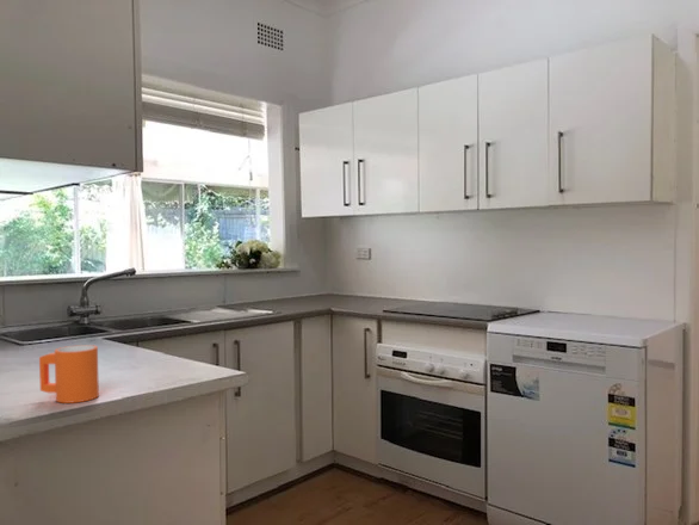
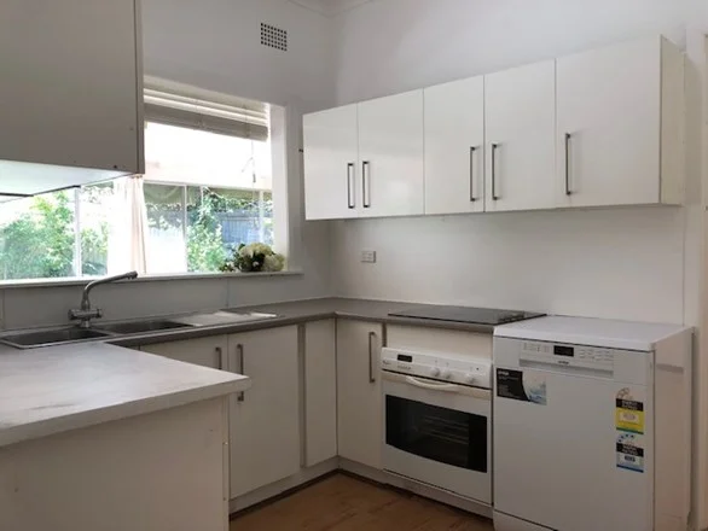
- mug (68, 373)
